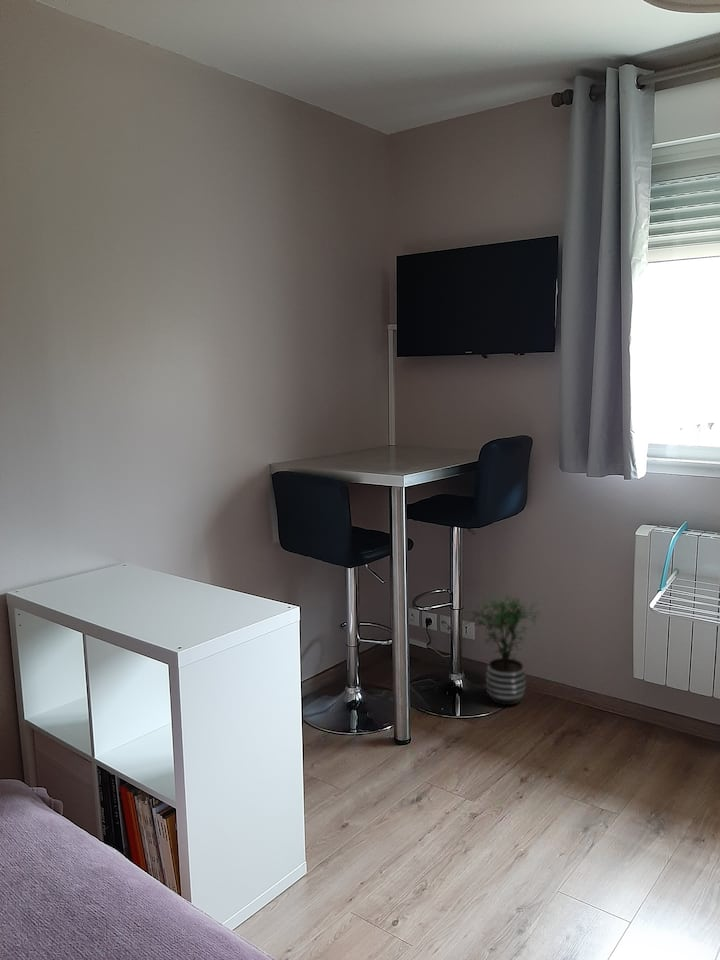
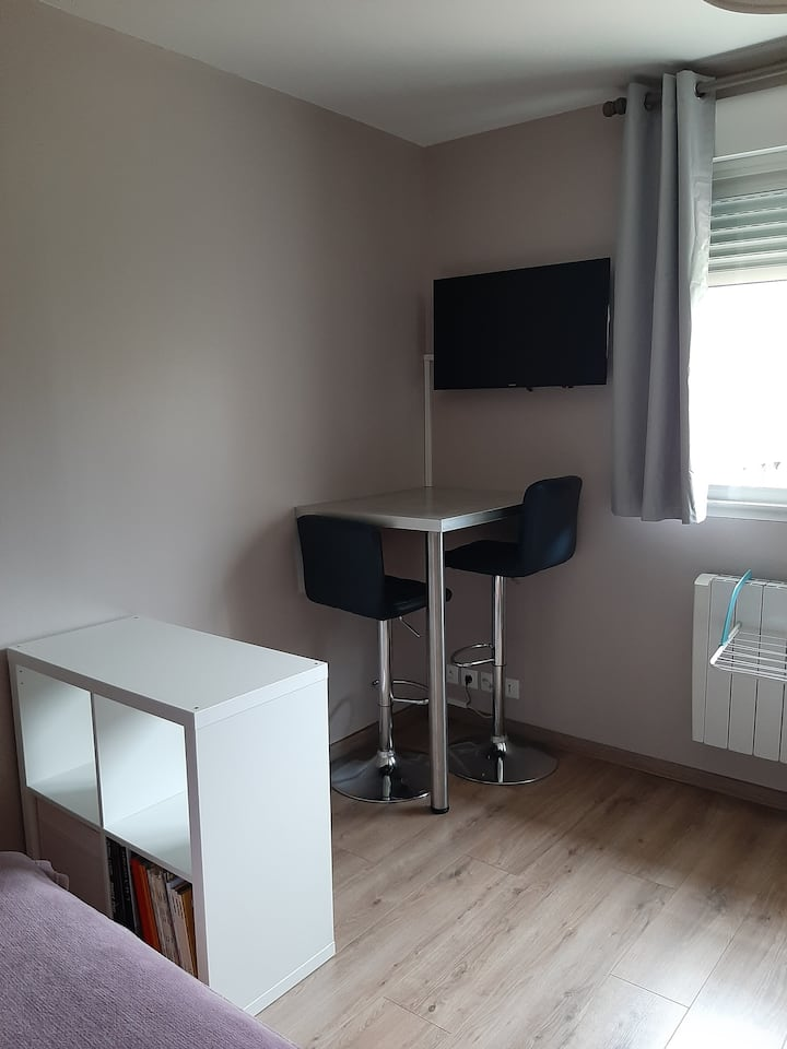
- potted plant (502, 648)
